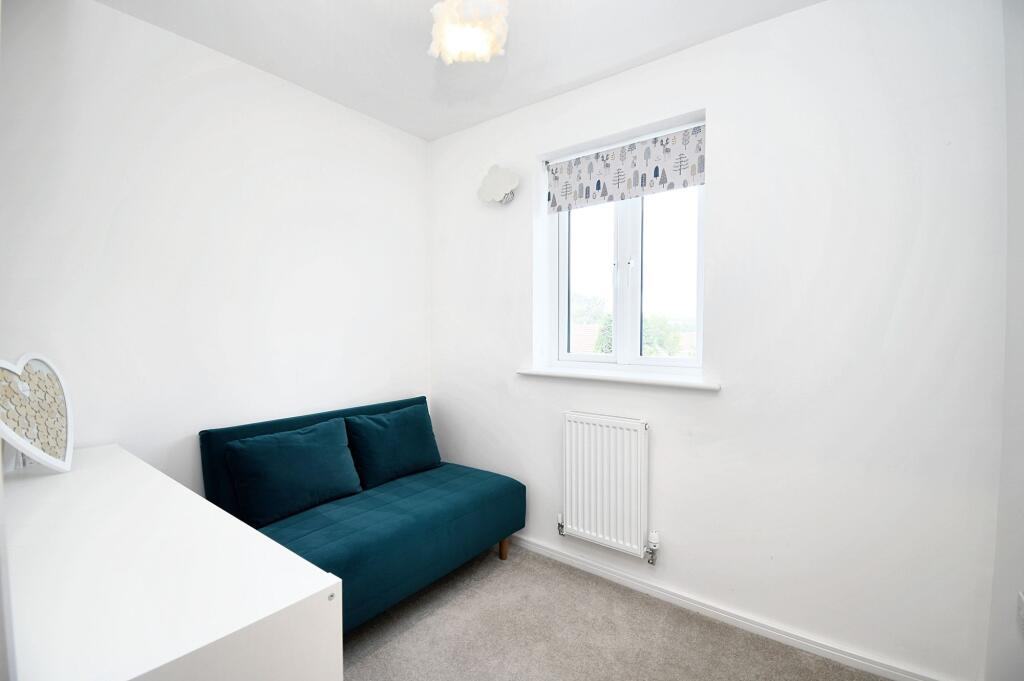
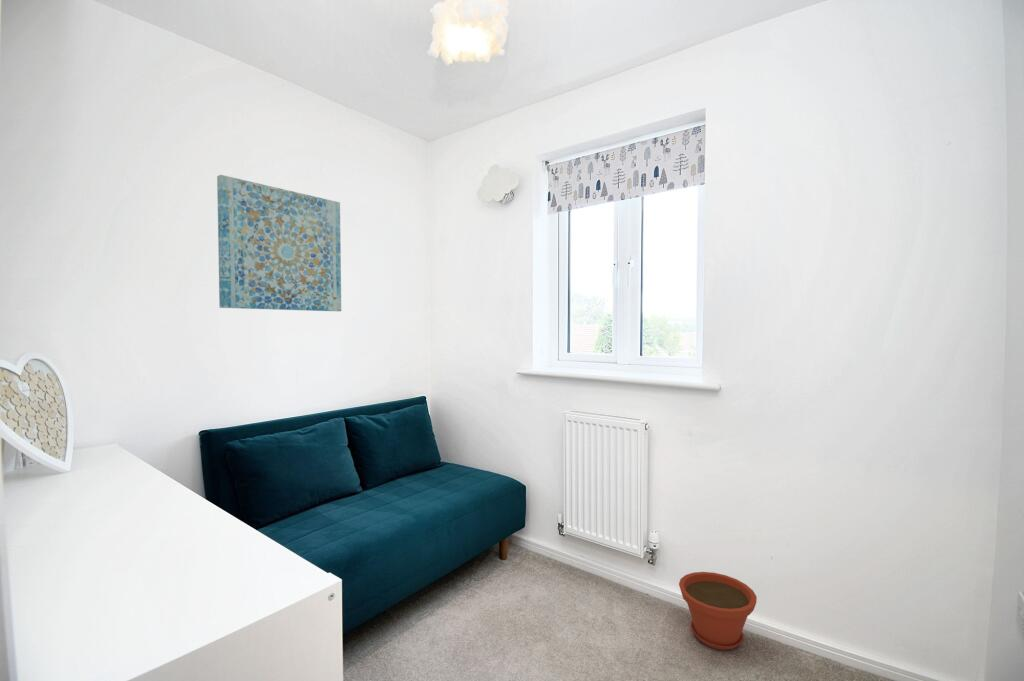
+ plant pot (716, 613)
+ wall art (285, 250)
